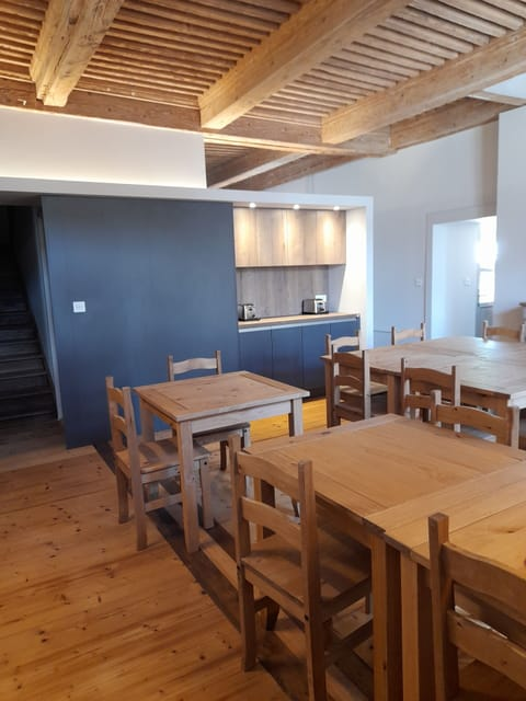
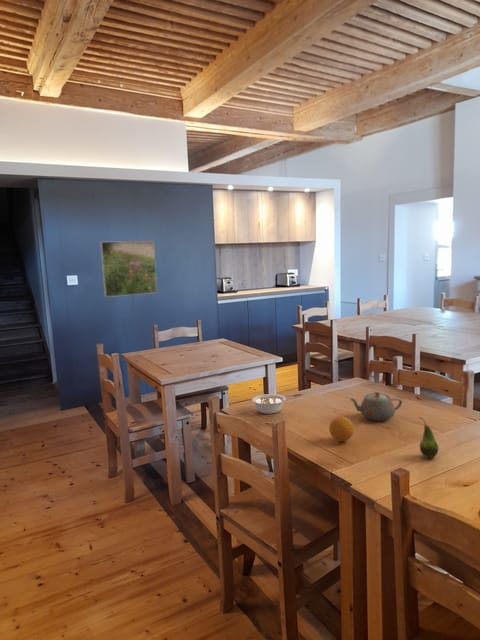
+ teapot (375, 404)
+ fruit (429, 437)
+ legume (270, 403)
+ fruit (341, 428)
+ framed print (129, 268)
